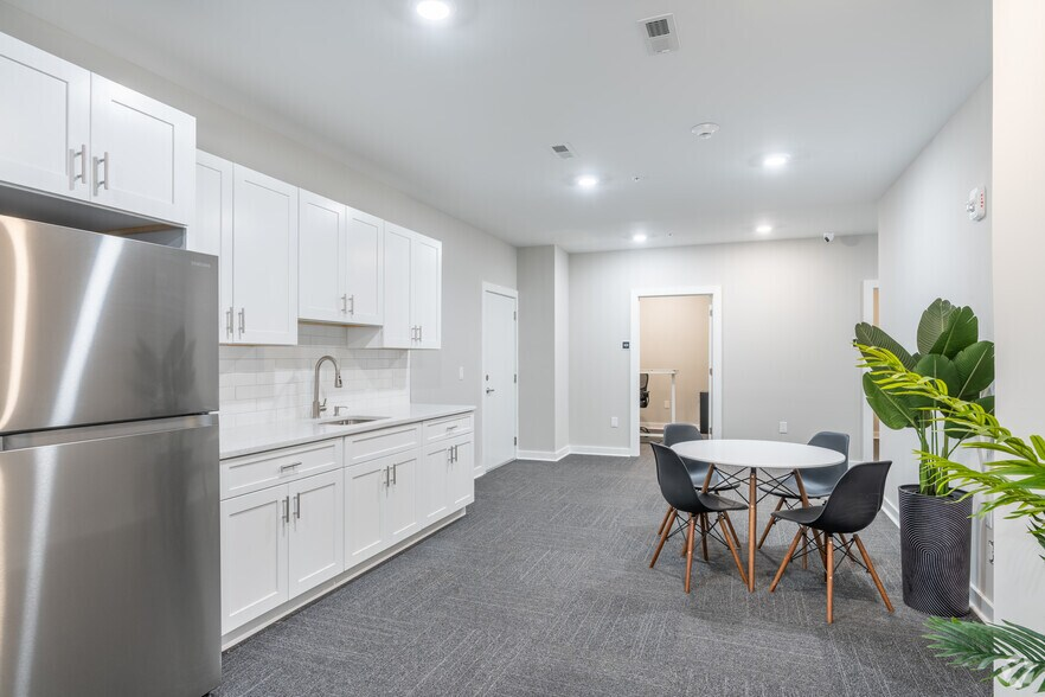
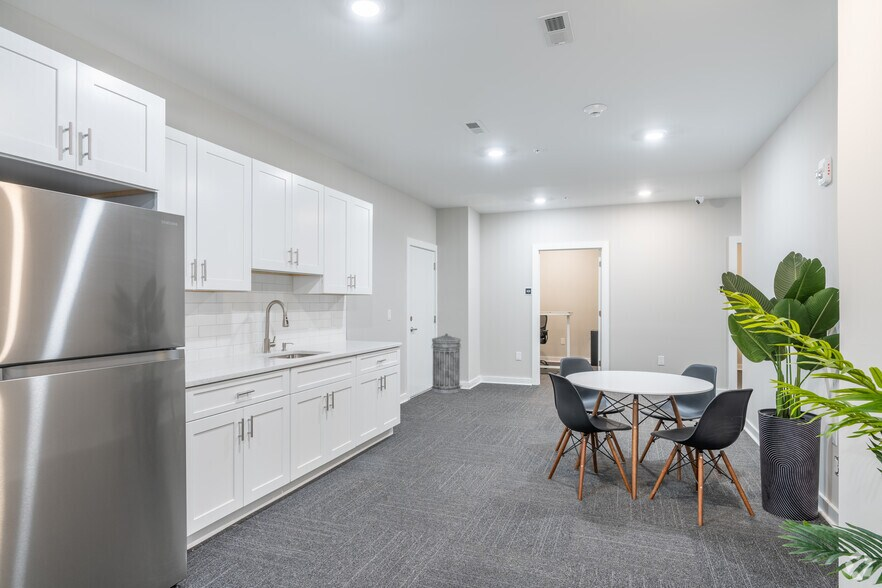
+ trash can (446, 362)
